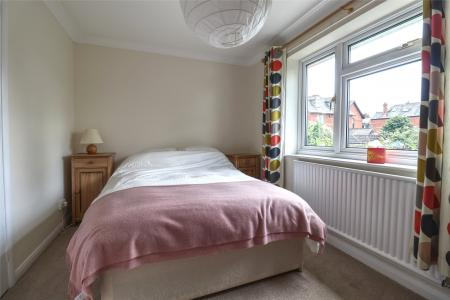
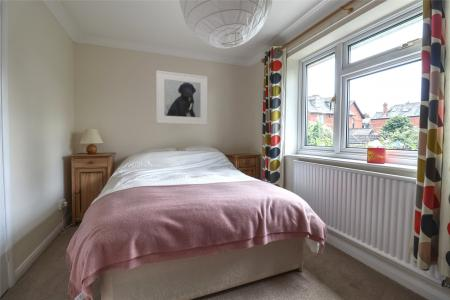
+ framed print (182, 98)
